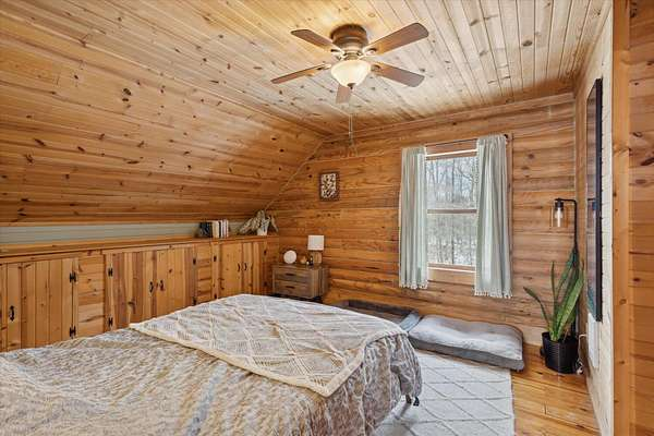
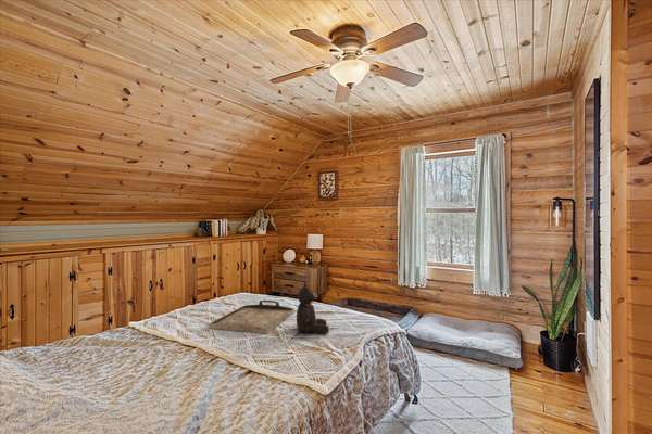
+ serving tray (254, 314)
+ teddy bear (312, 306)
